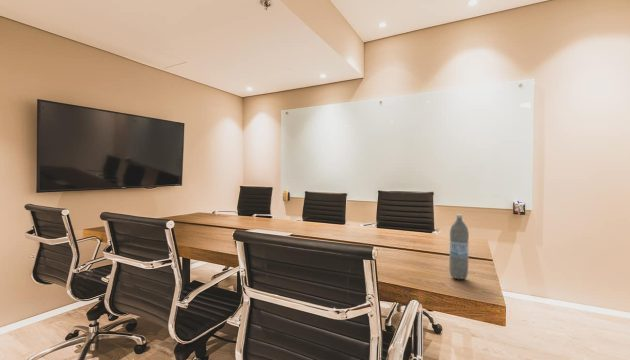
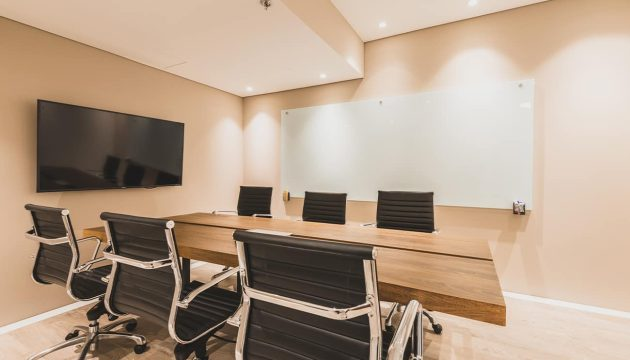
- water bottle (458, 246)
